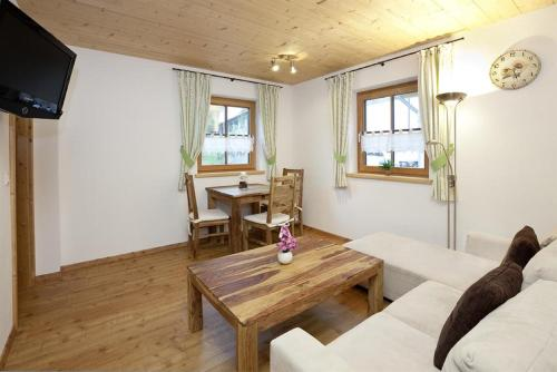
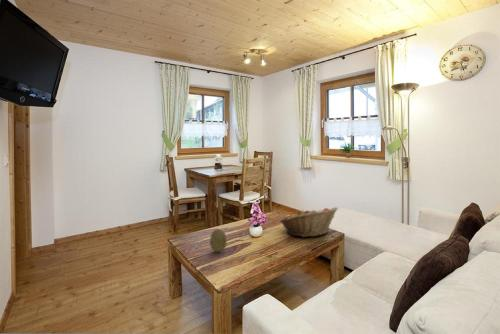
+ fruit (218, 240)
+ fruit basket (309, 219)
